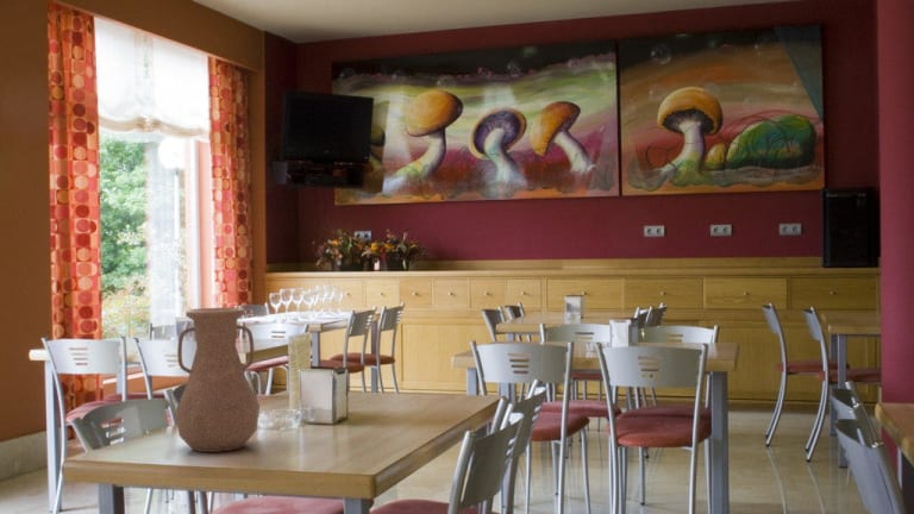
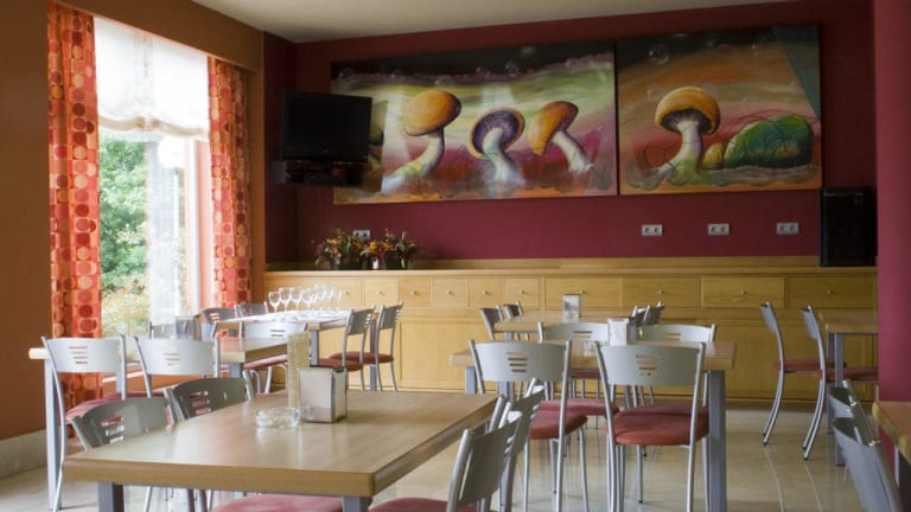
- vase (217, 377)
